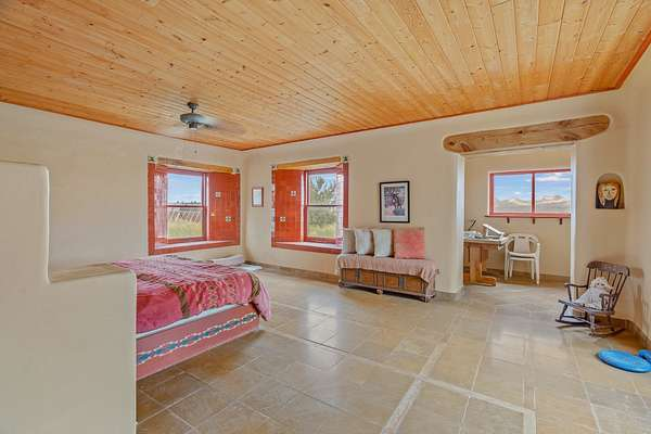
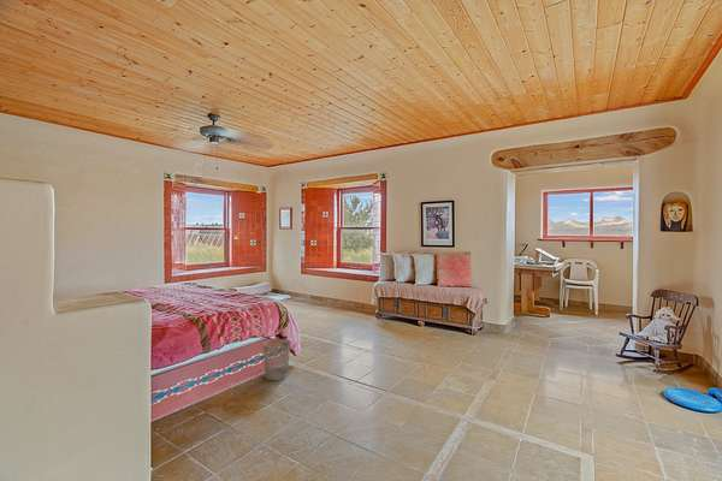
+ wastebasket (276, 360)
